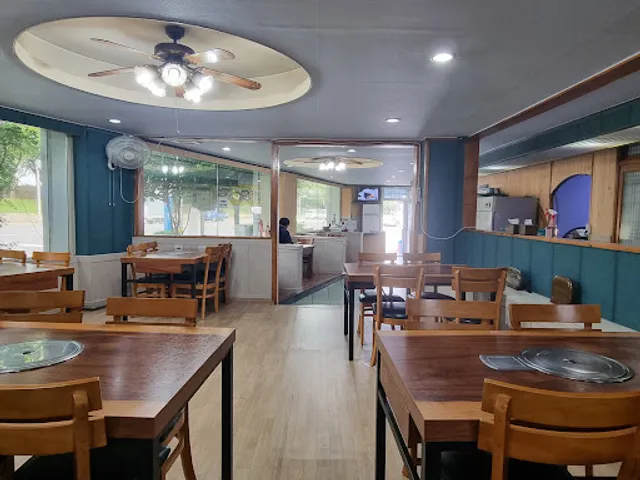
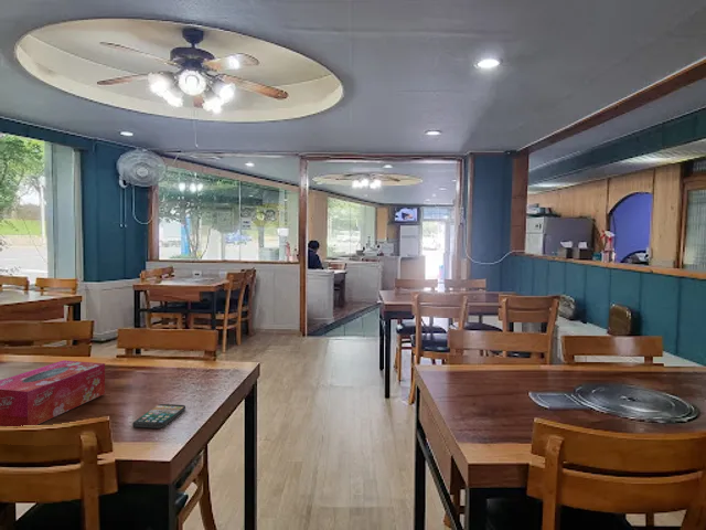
+ smartphone (160, 415)
+ tissue box (47, 391)
